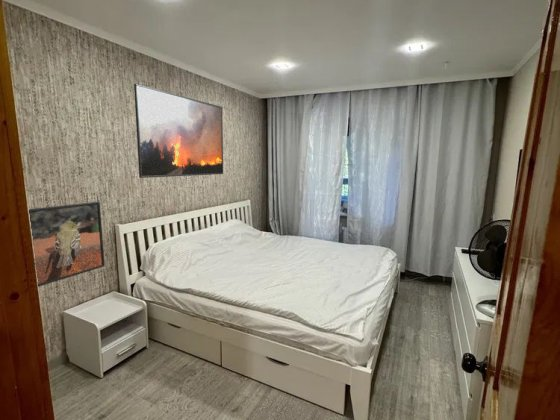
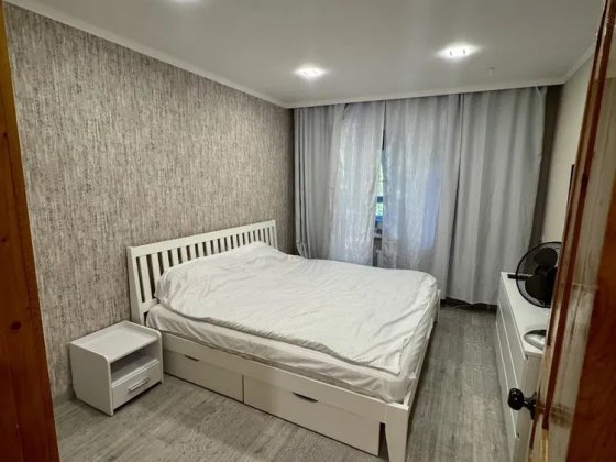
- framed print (186, 137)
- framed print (66, 241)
